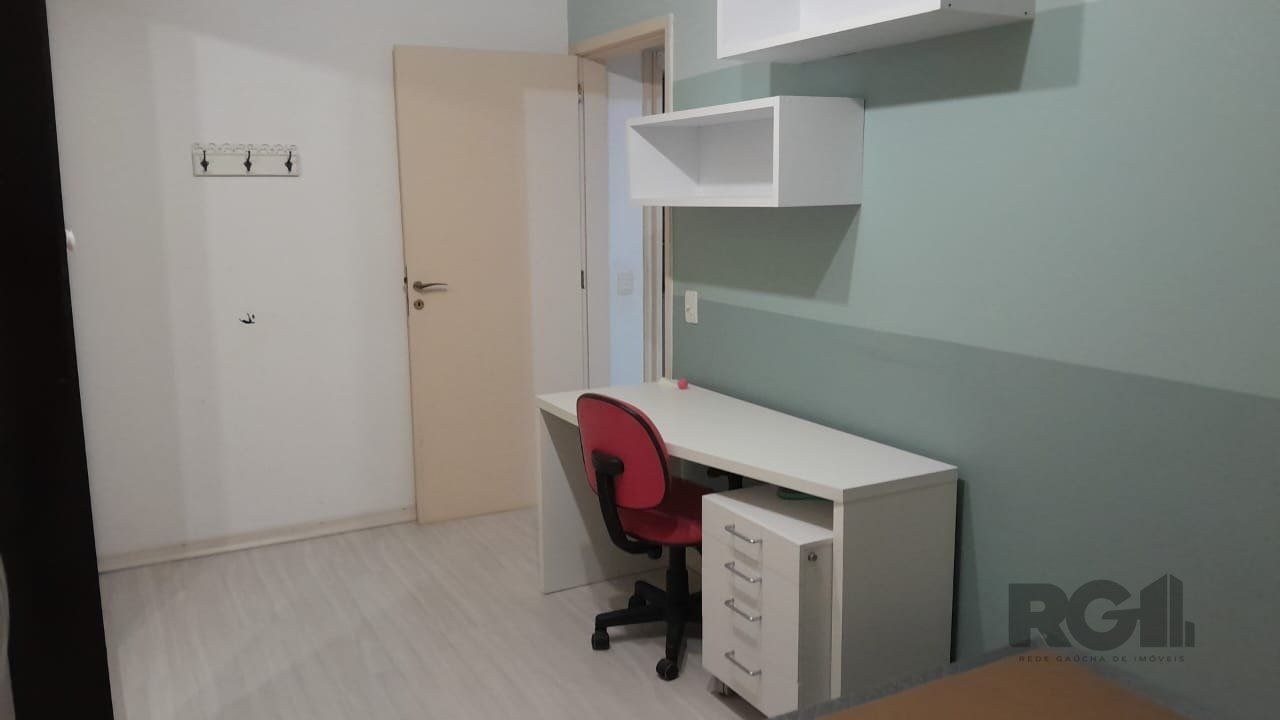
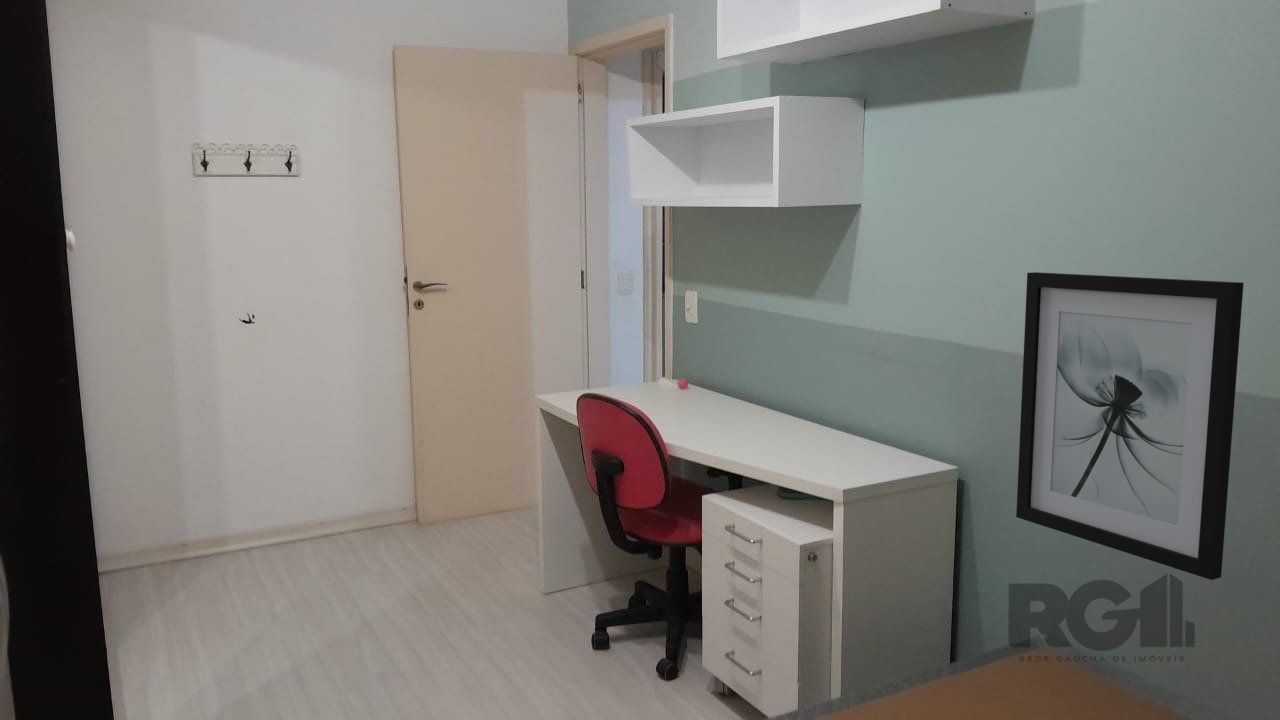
+ wall art (1116, 413)
